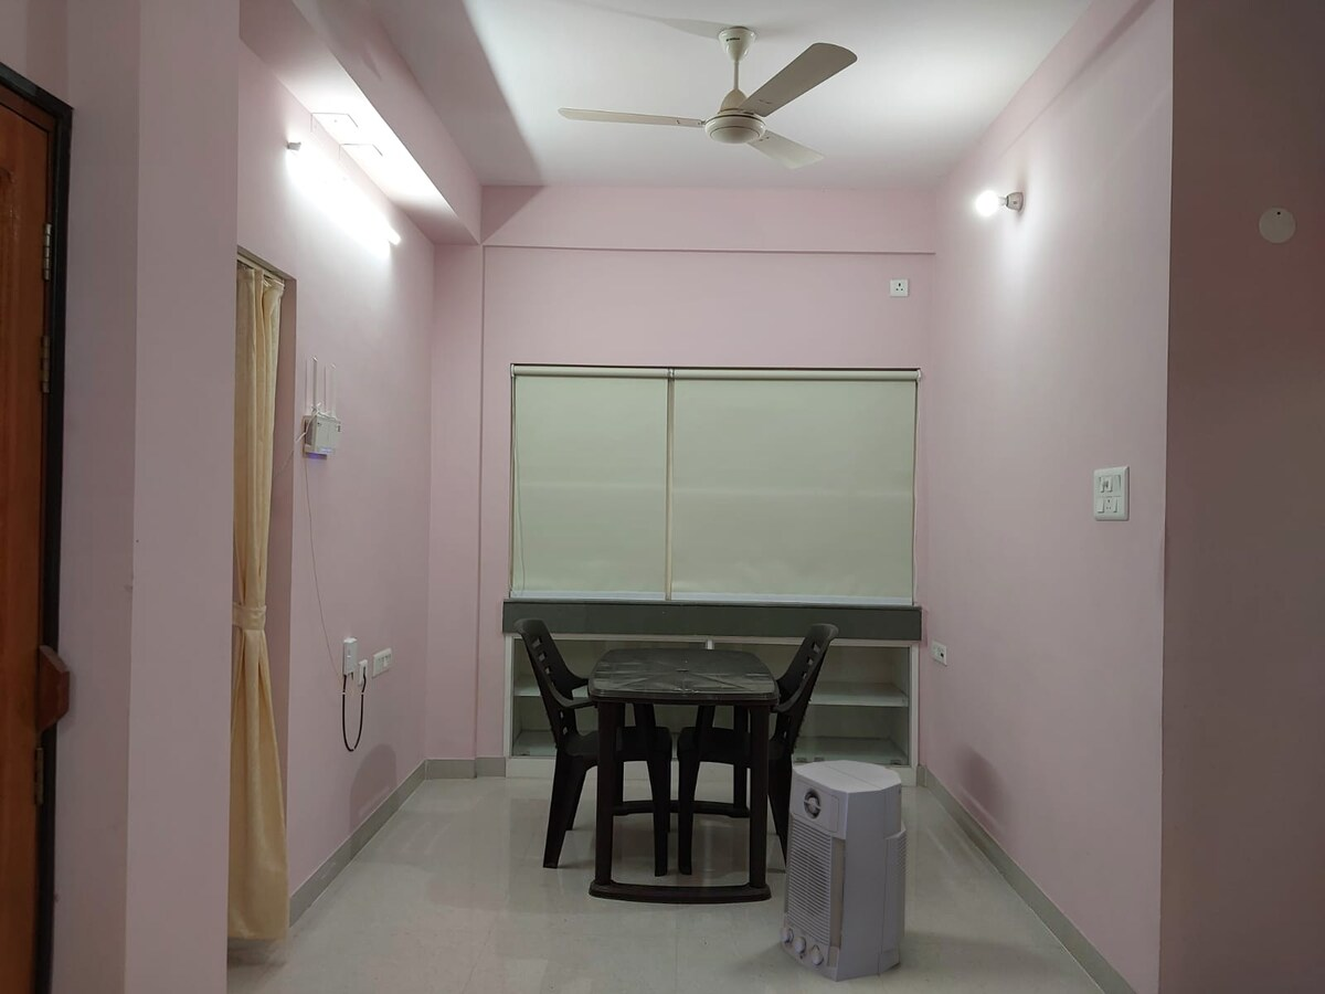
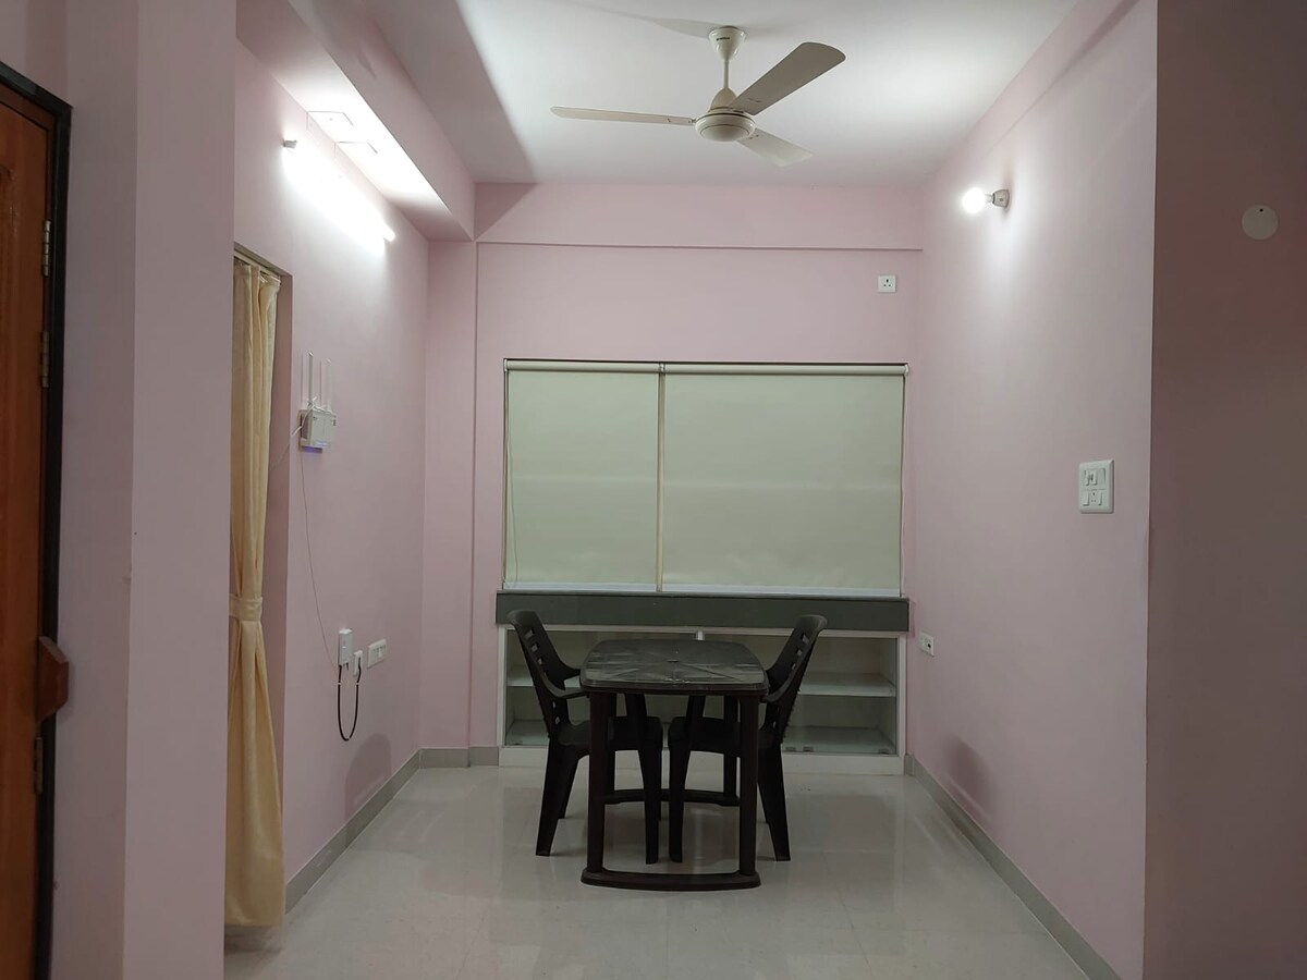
- air purifier (847, 861)
